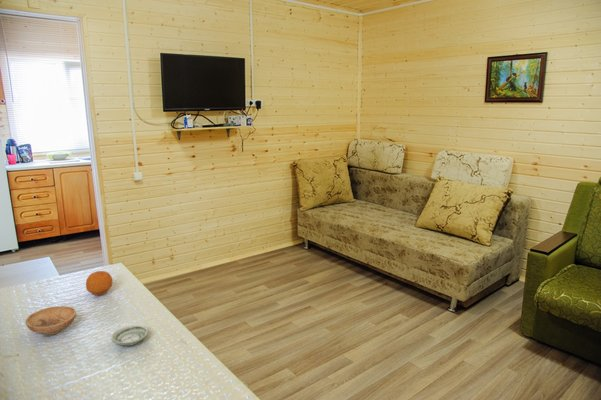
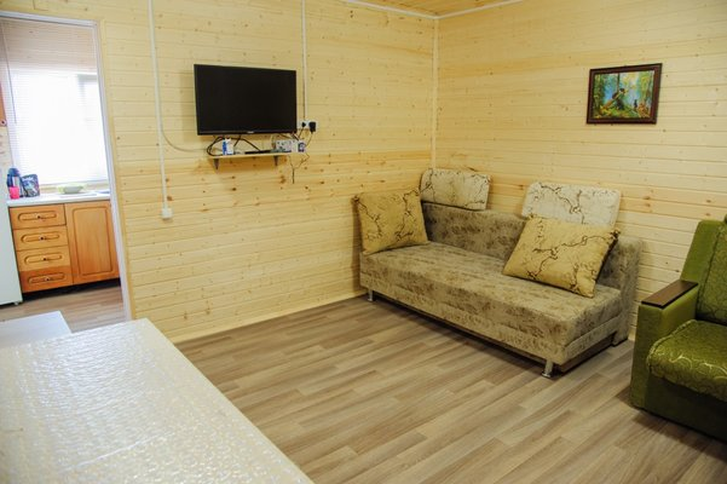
- fruit (99, 283)
- saucer (130, 337)
- bowl (52, 322)
